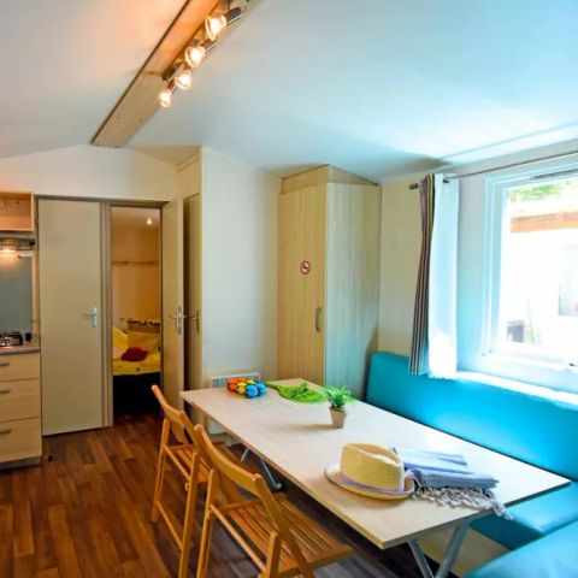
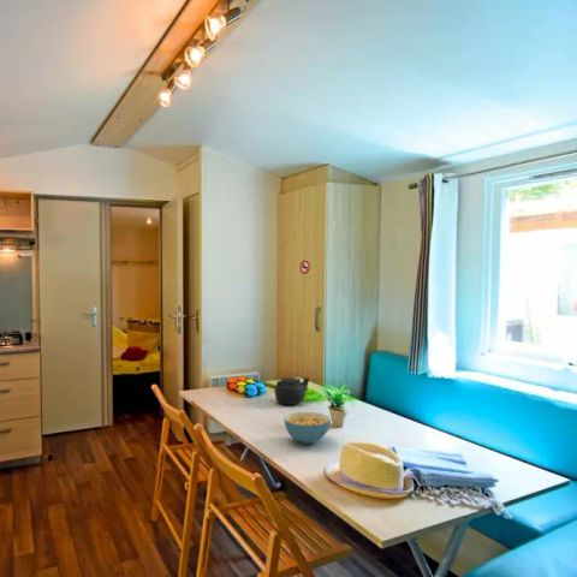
+ cereal bowl (307, 429)
+ teapot (292, 389)
